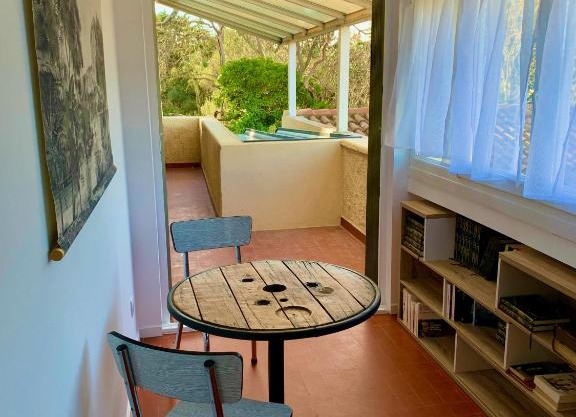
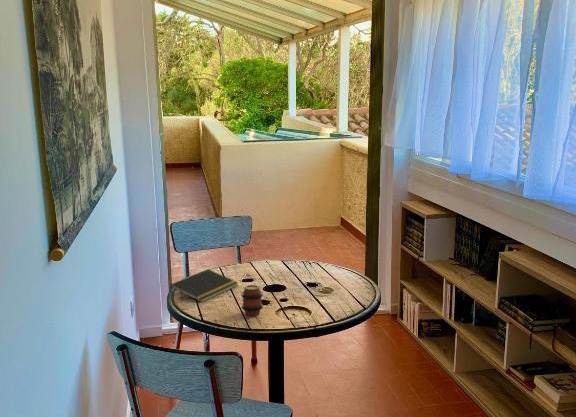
+ notepad (205, 284)
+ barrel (252, 300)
